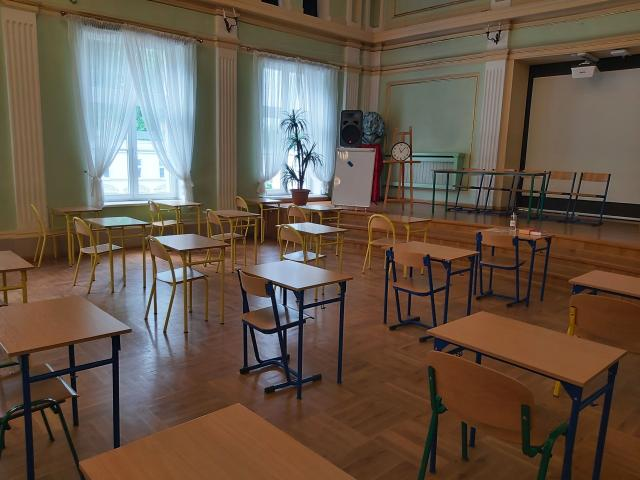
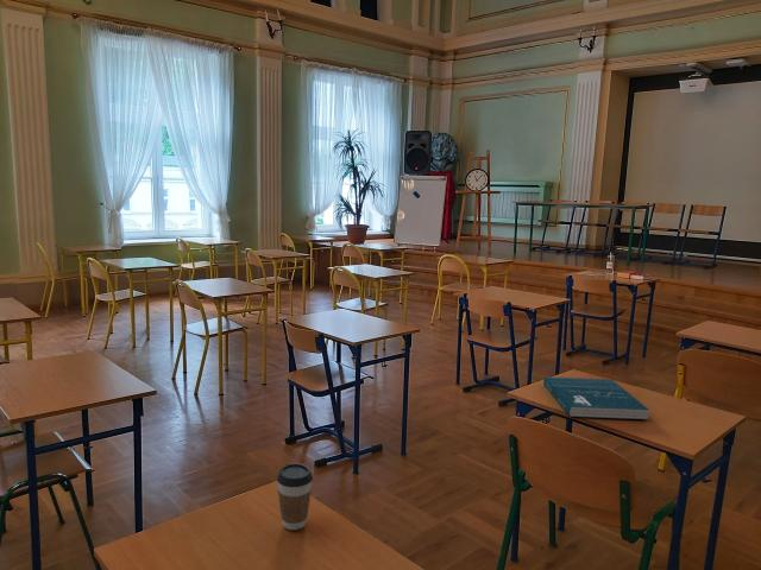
+ book (591, 395)
+ coffee cup (294, 496)
